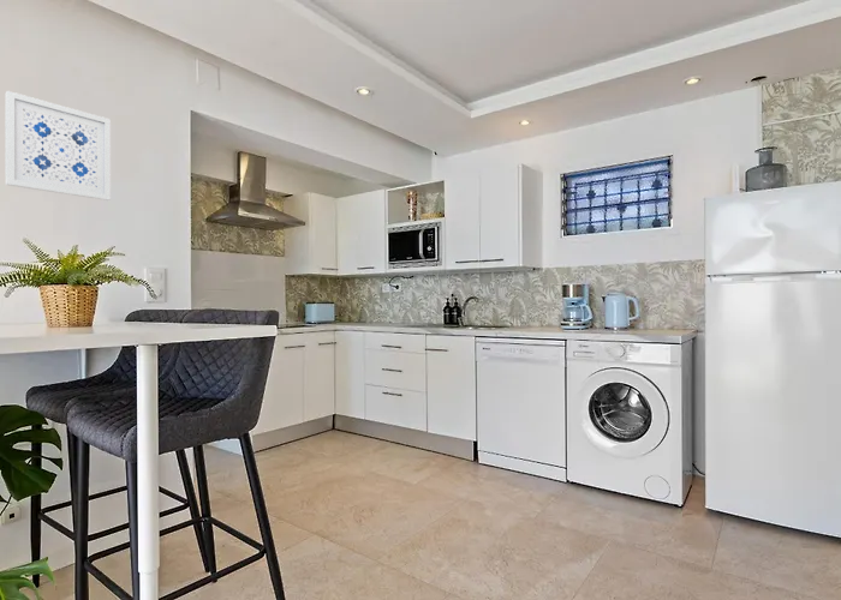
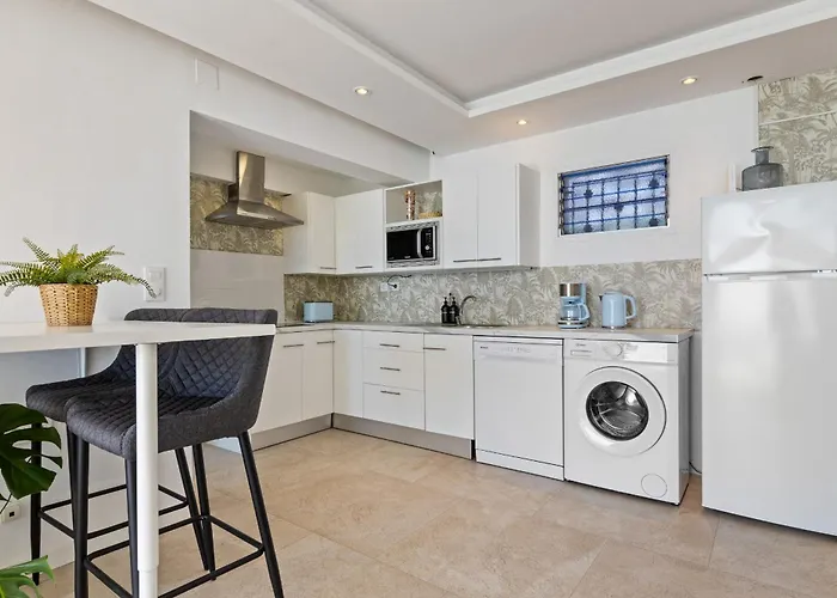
- wall art (61, 149)
